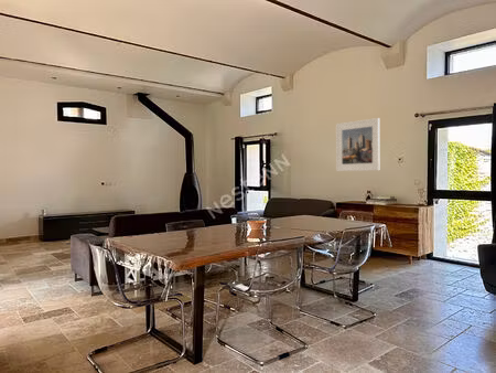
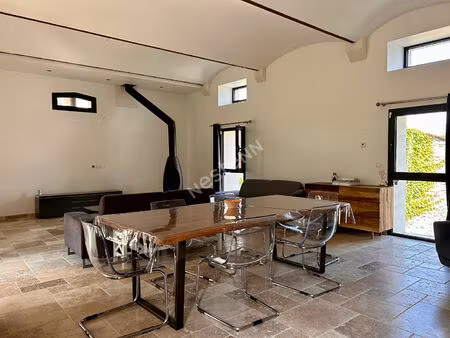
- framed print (356, 146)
